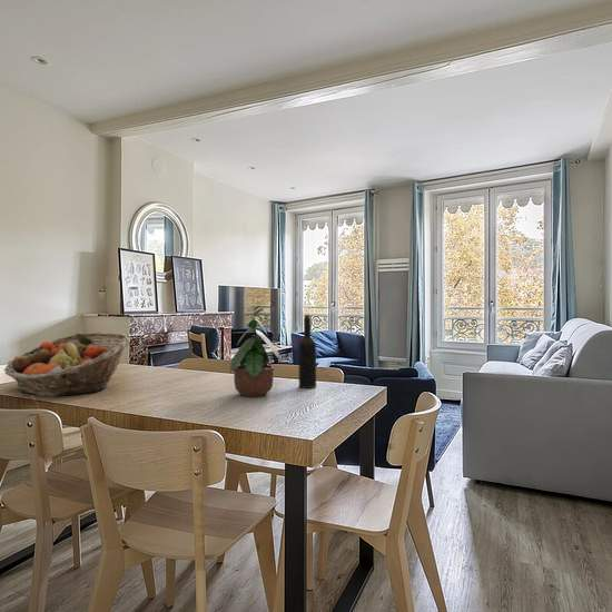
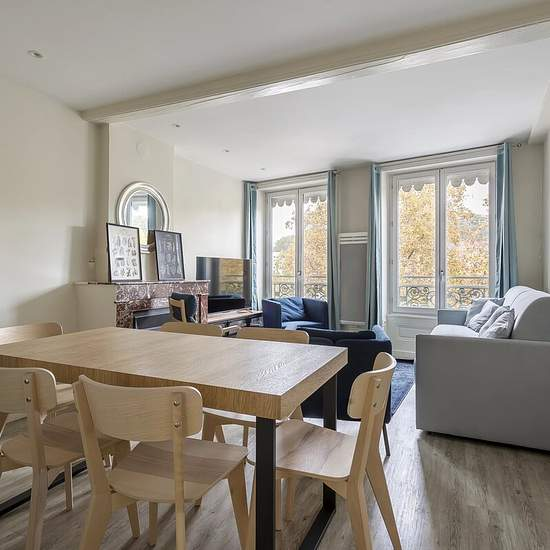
- potted plant (256, 347)
- fruit basket (70, 362)
- wine bottle (307, 351)
